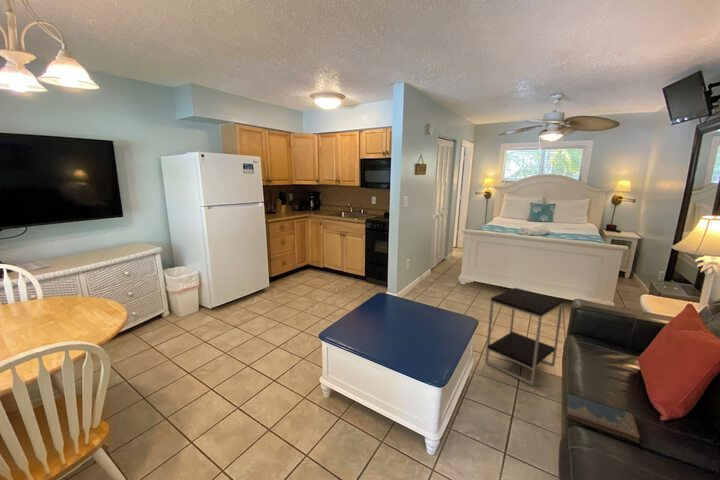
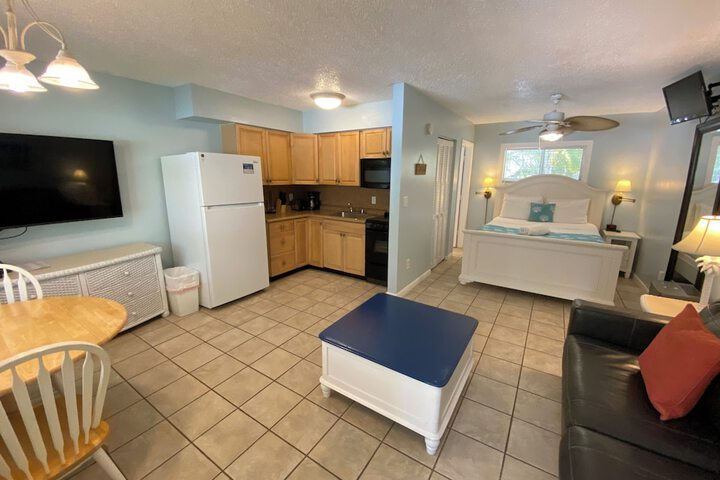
- side table (522, 335)
- hardcover book (599, 415)
